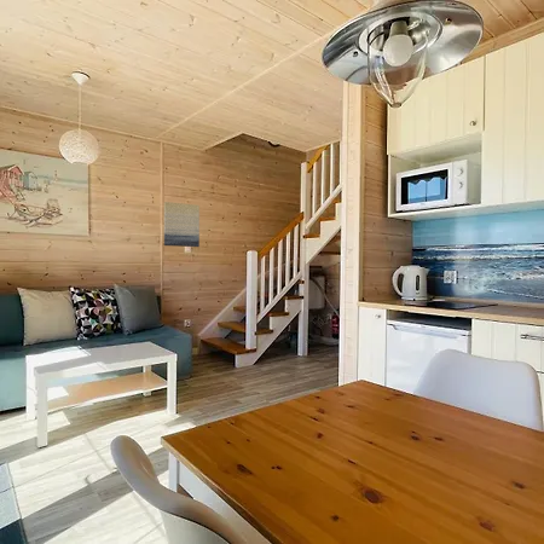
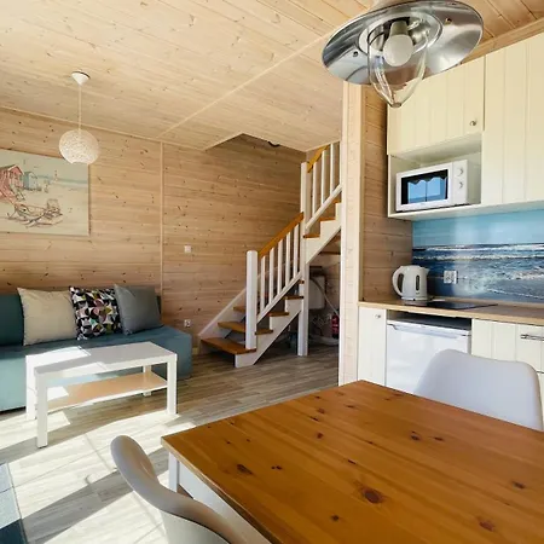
- wall art (181, 225)
